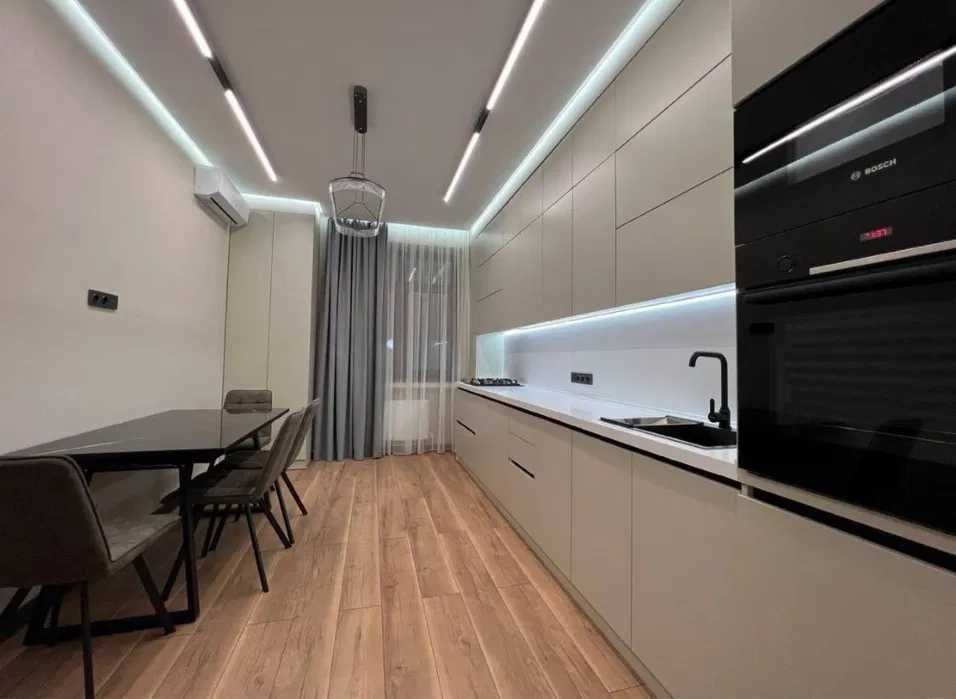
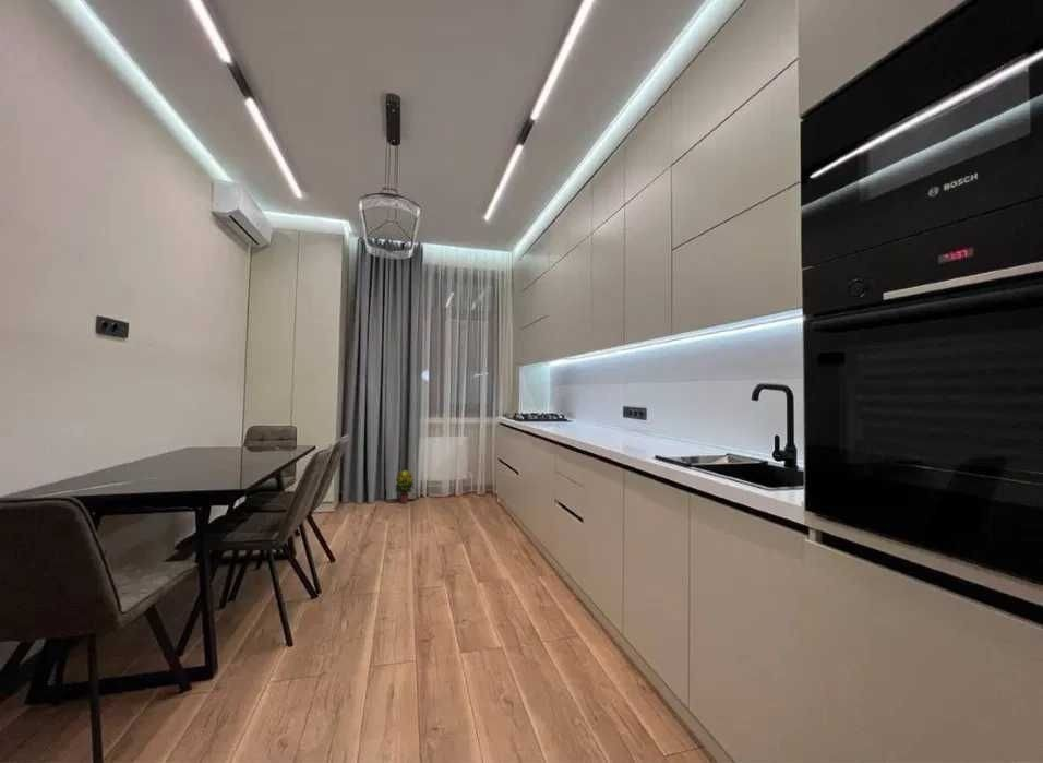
+ potted plant (405, 486)
